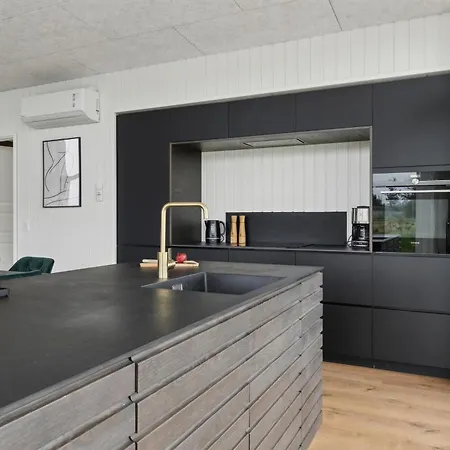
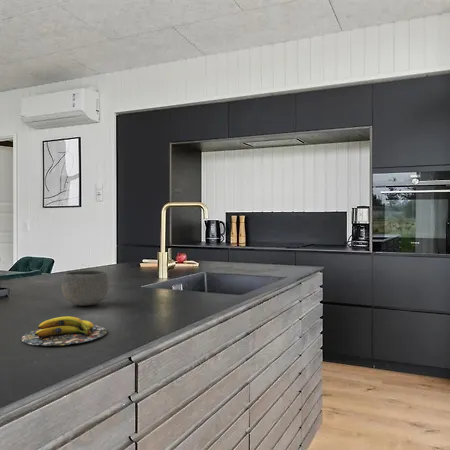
+ bowl (85, 288)
+ banana (65, 326)
